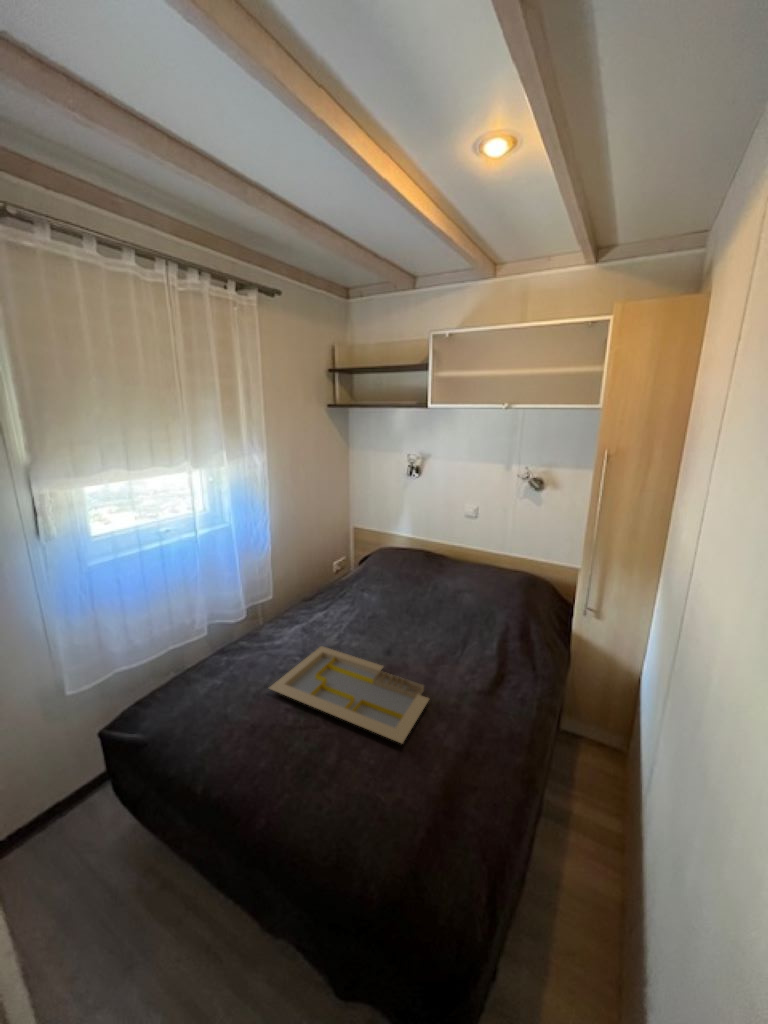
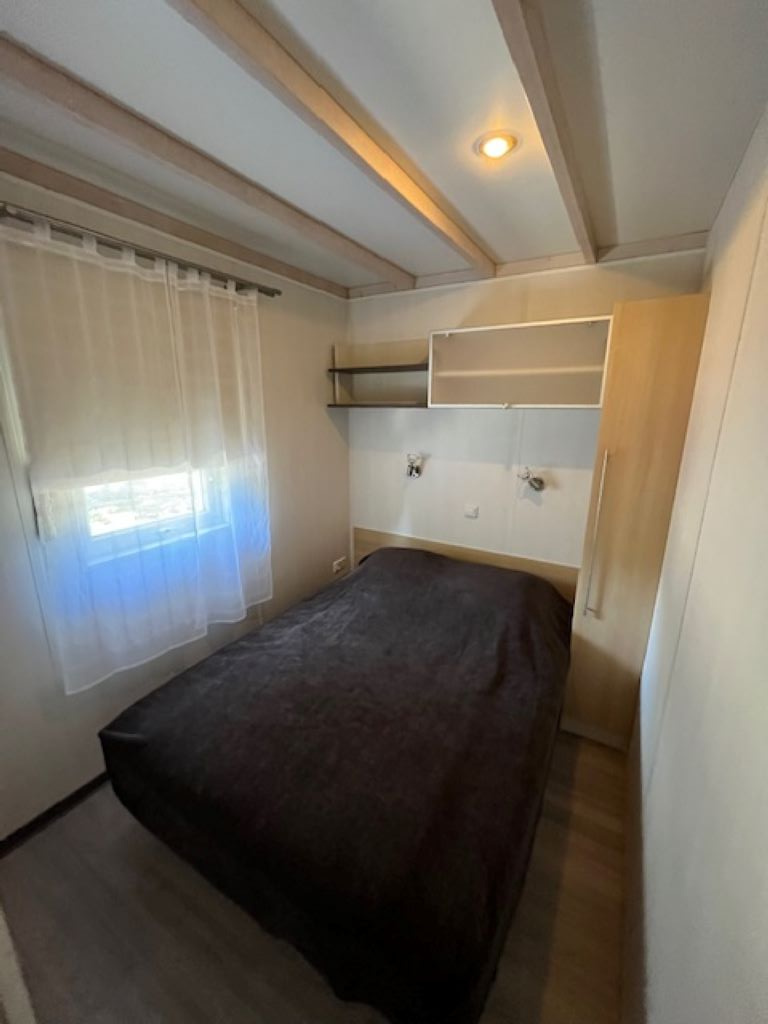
- serving tray (354, 688)
